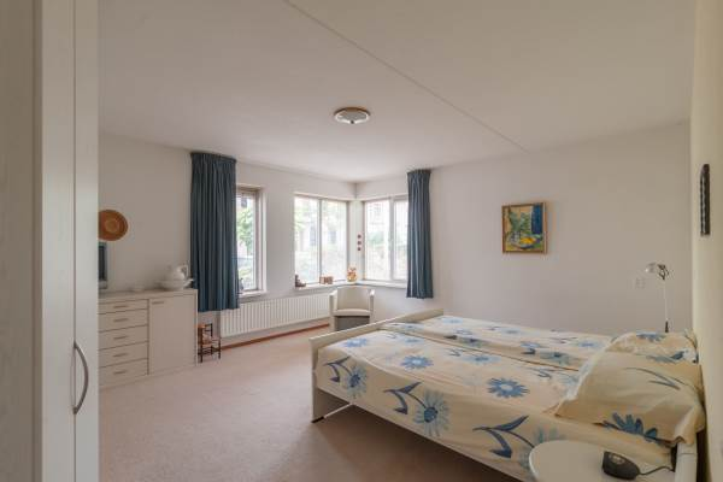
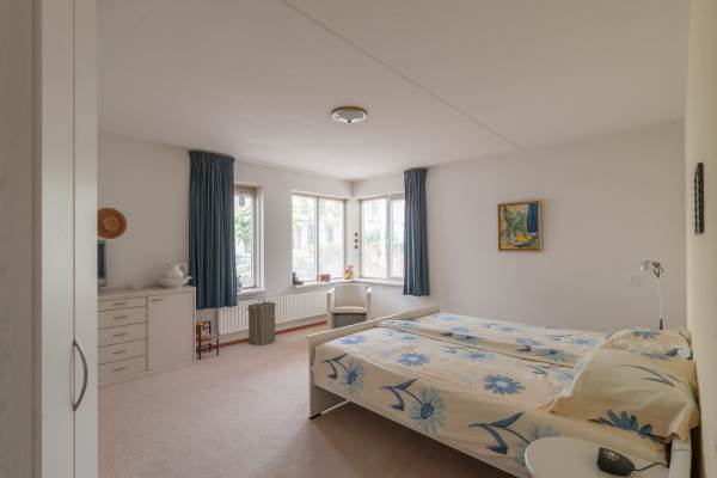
+ laundry hamper (262, 319)
